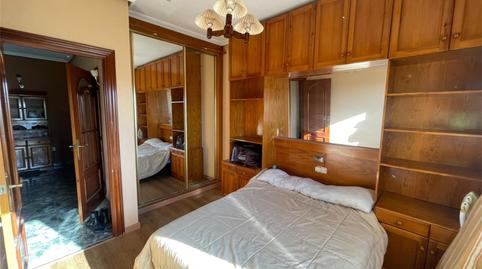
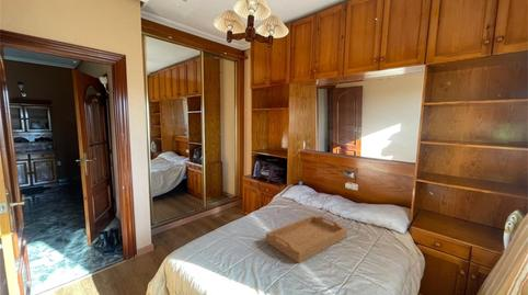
+ serving tray (307, 234)
